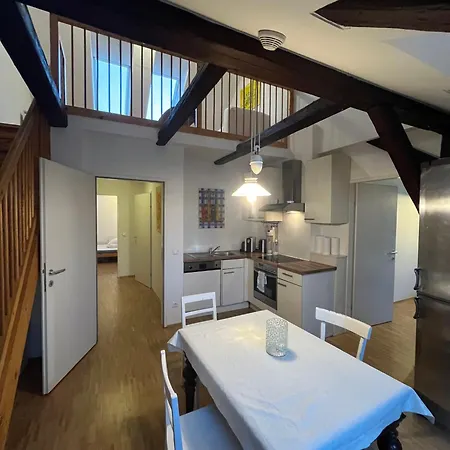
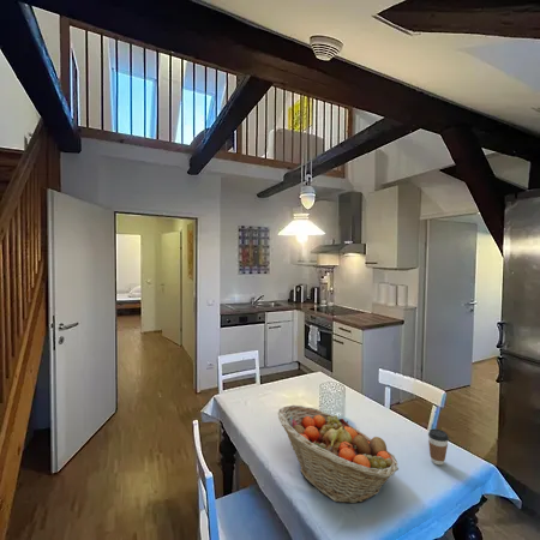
+ fruit basket (332, 445)
+ coffee cup (437, 446)
